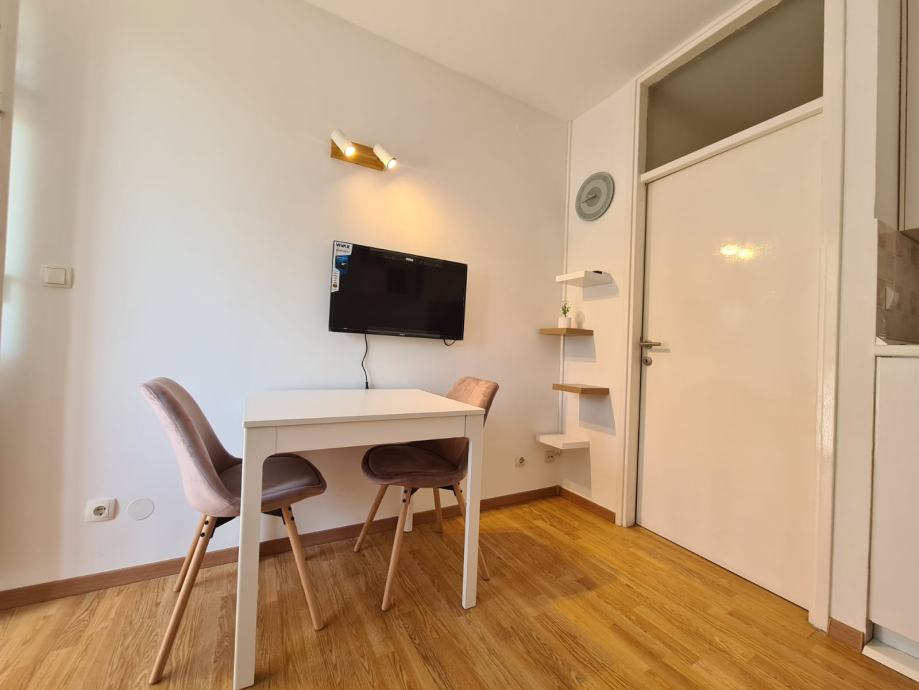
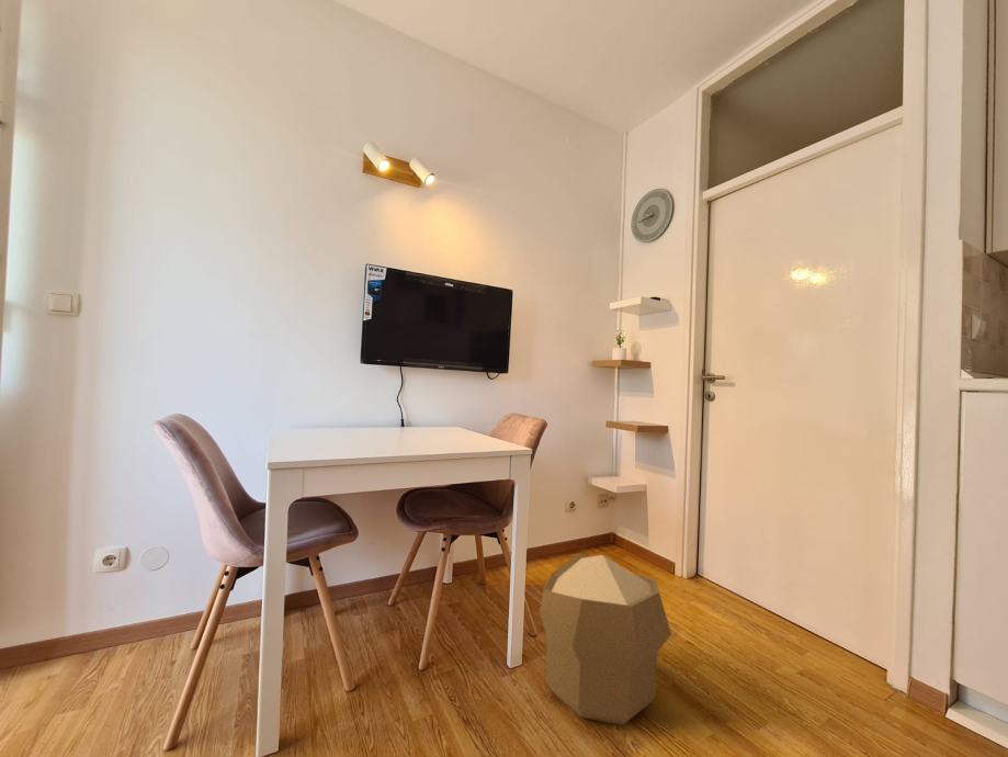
+ pouf (600, 620)
